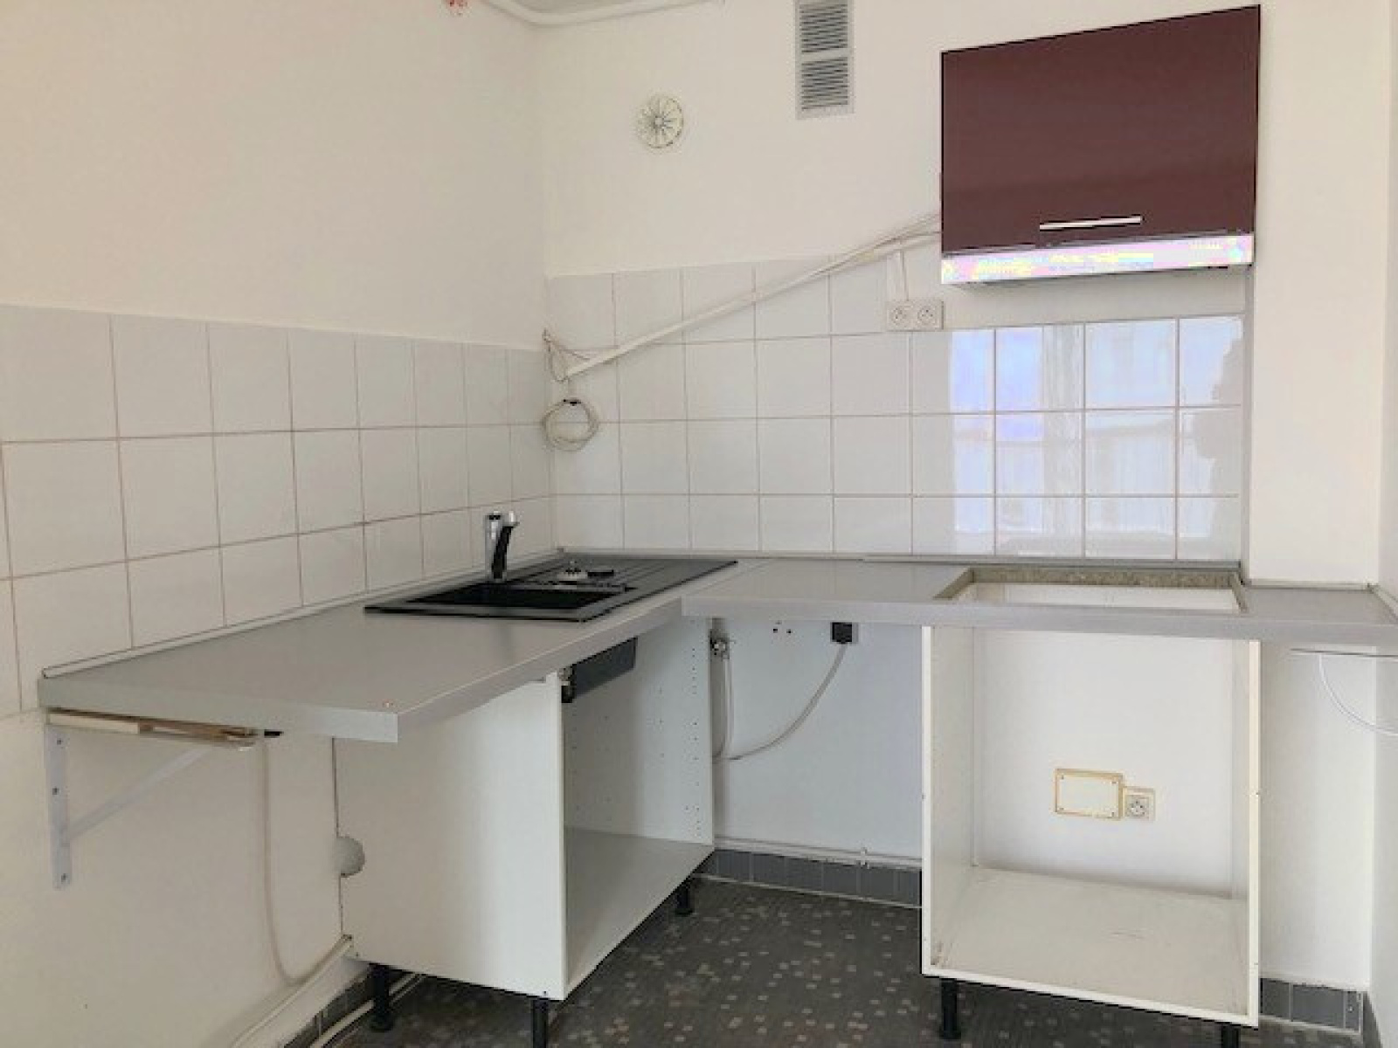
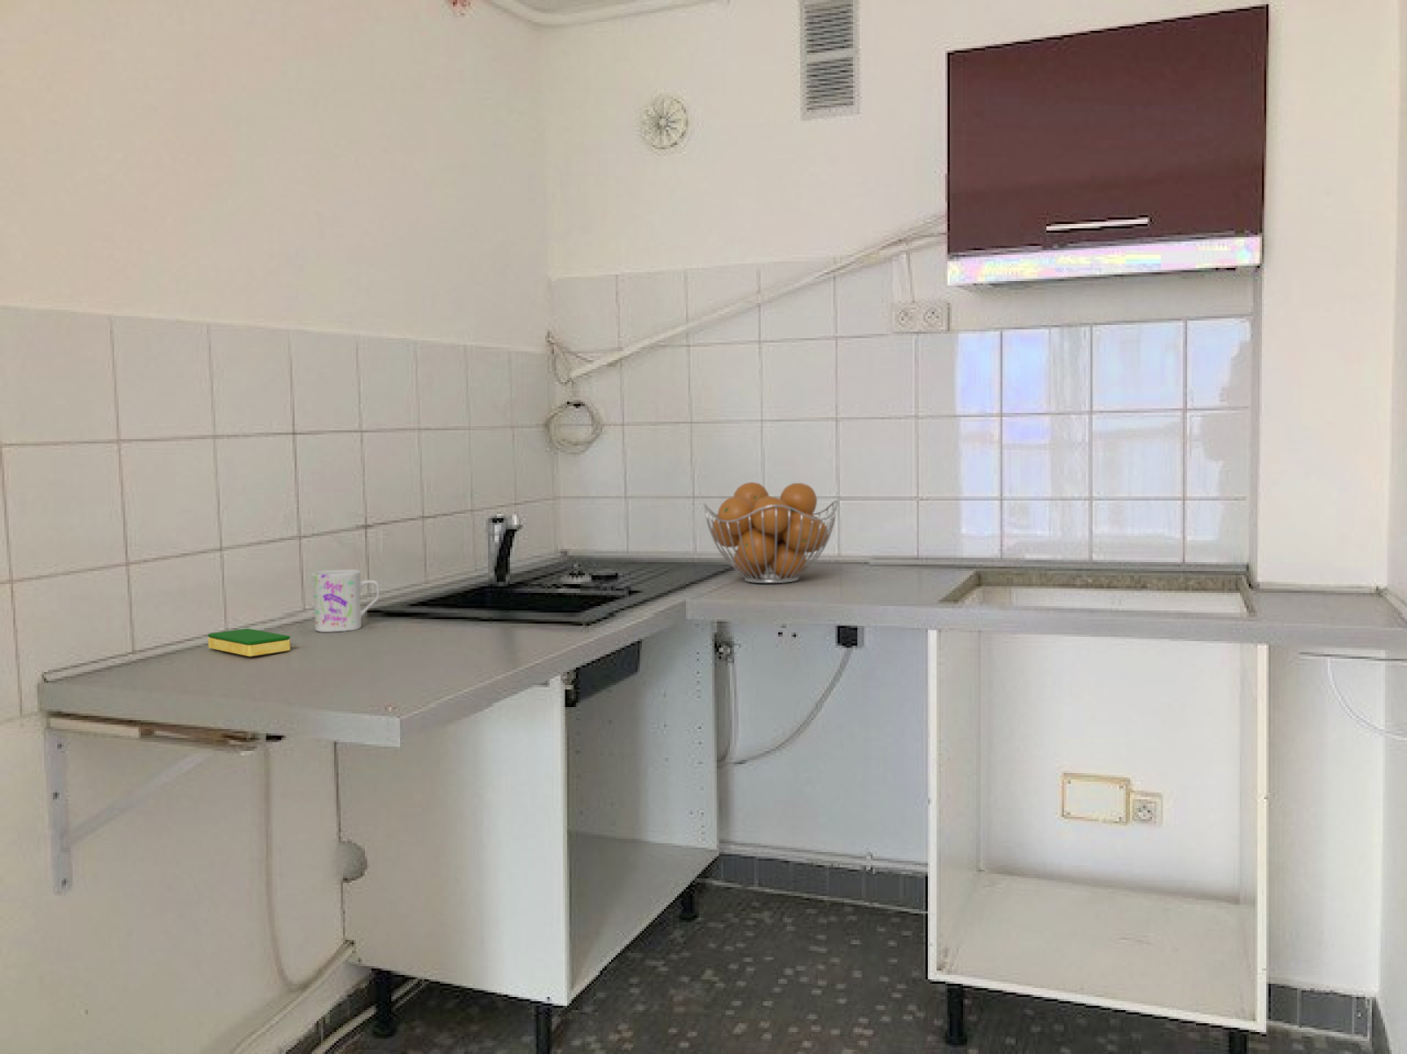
+ mug (347, 600)
+ fruit basket (770, 530)
+ dish sponge (249, 642)
